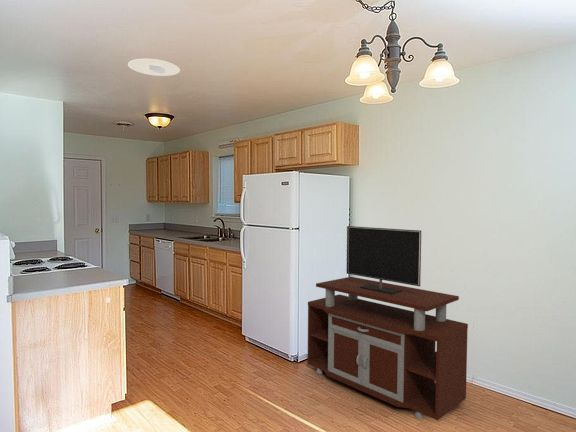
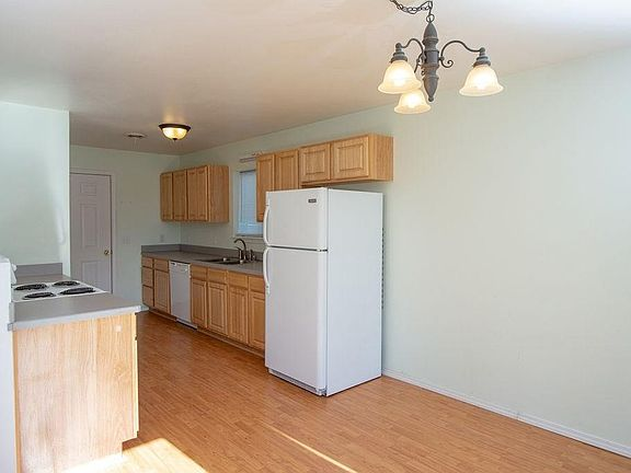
- tv stand (379, 307)
- recessed light (154, 65)
